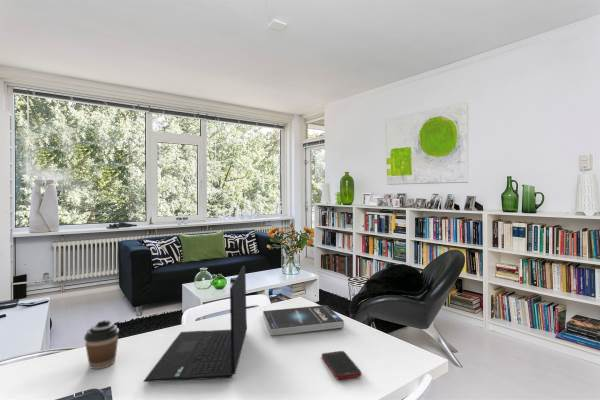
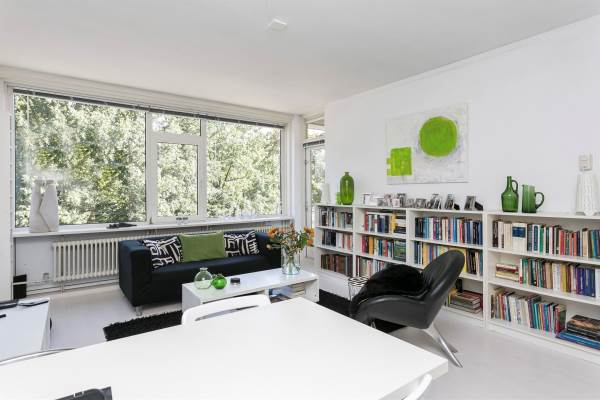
- cell phone (340, 364)
- book (301, 318)
- coffee cup (102, 343)
- laptop (202, 331)
